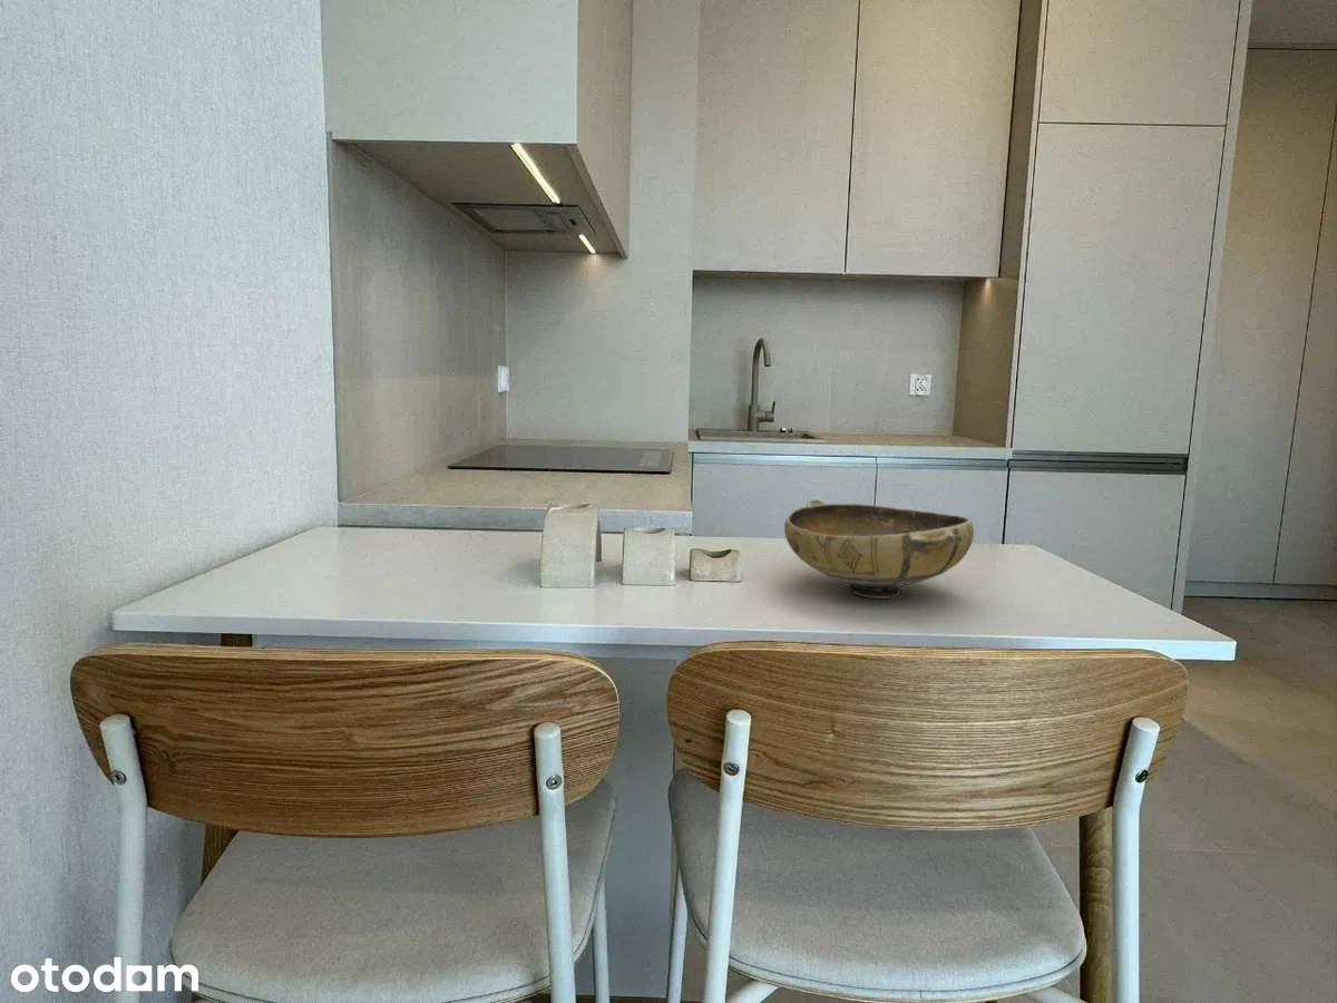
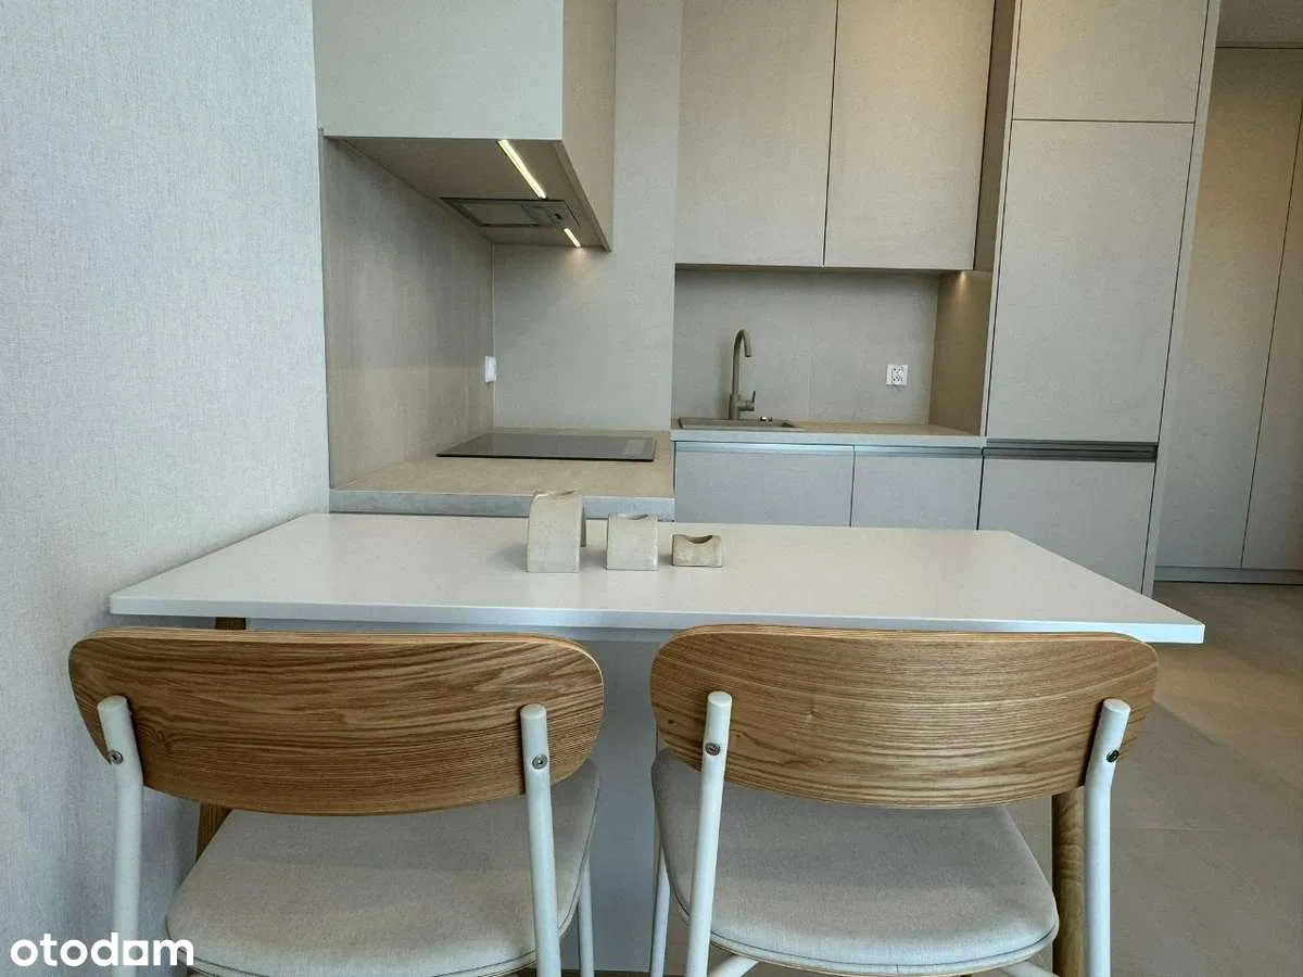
- bowl (875, 553)
